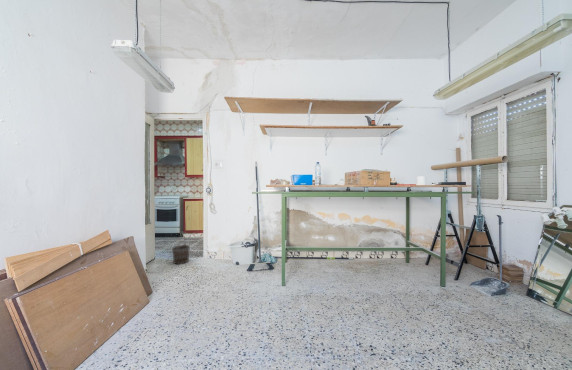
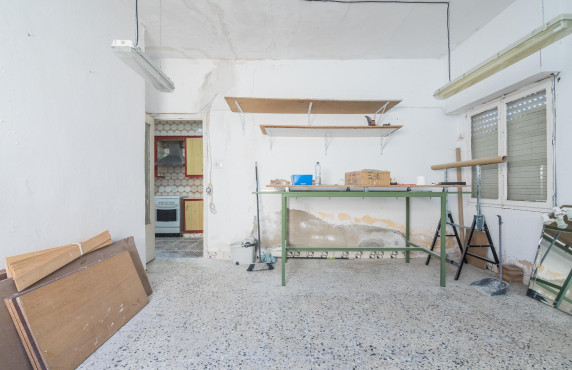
- bucket (181, 249)
